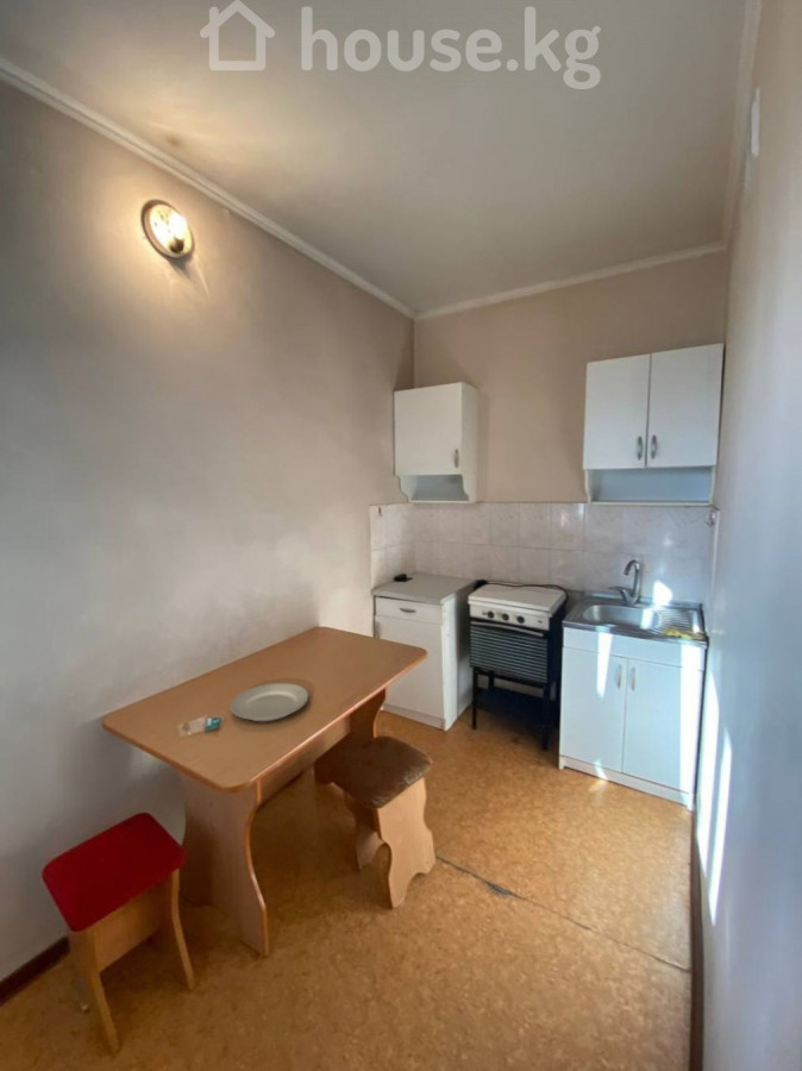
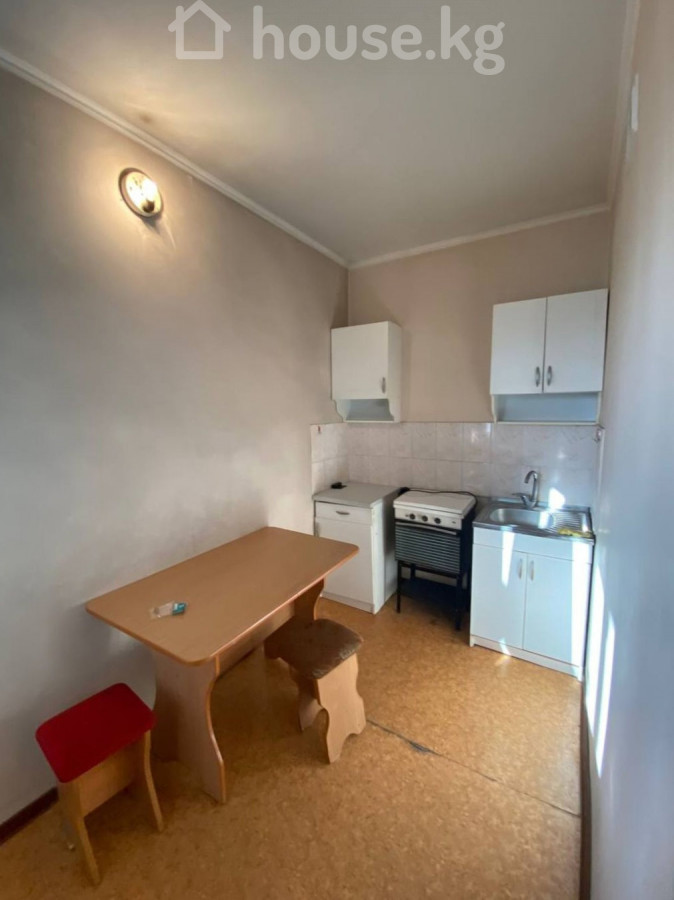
- plate (270, 703)
